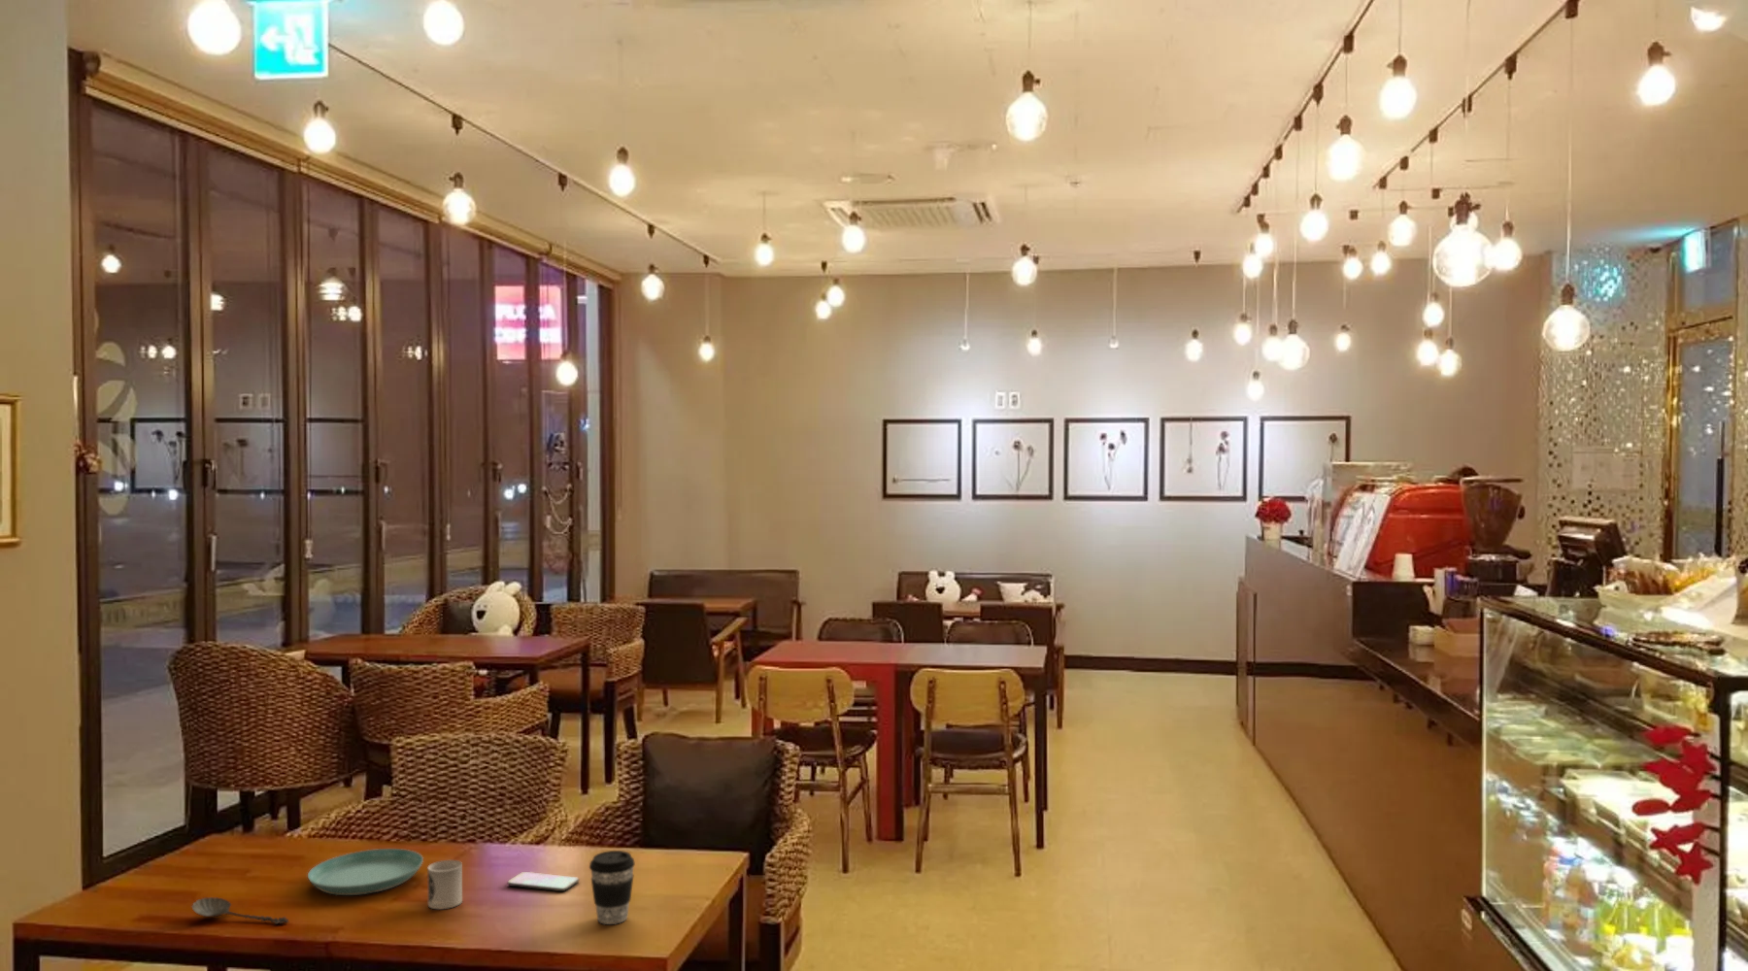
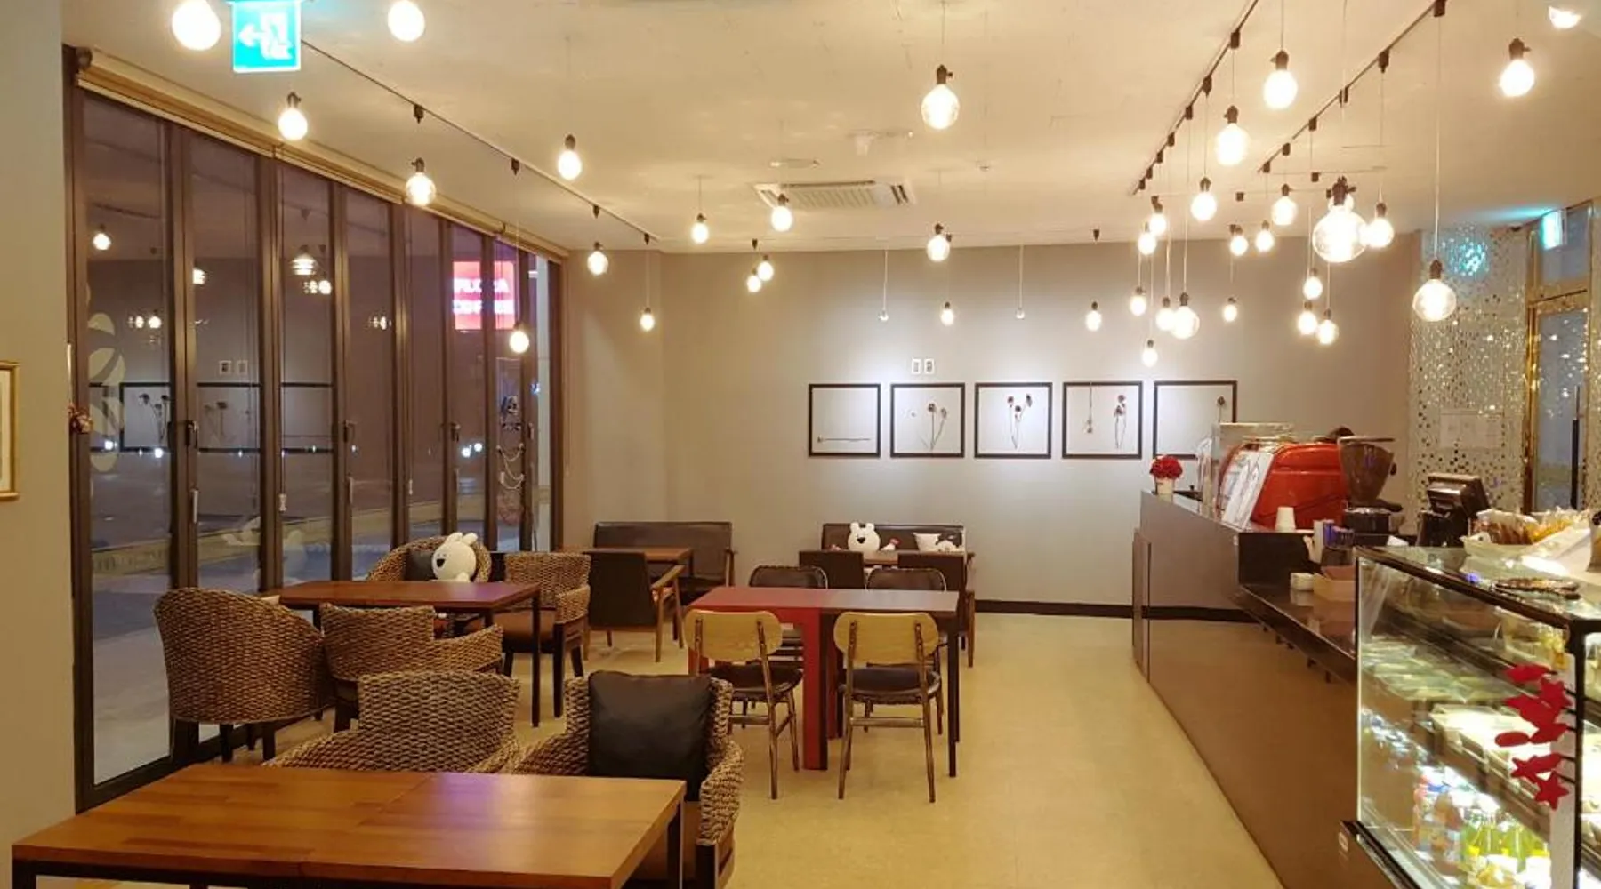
- smartphone (543, 881)
- coffee cup (612, 887)
- saucer (366, 873)
- cup (444, 881)
- spoon (240, 914)
